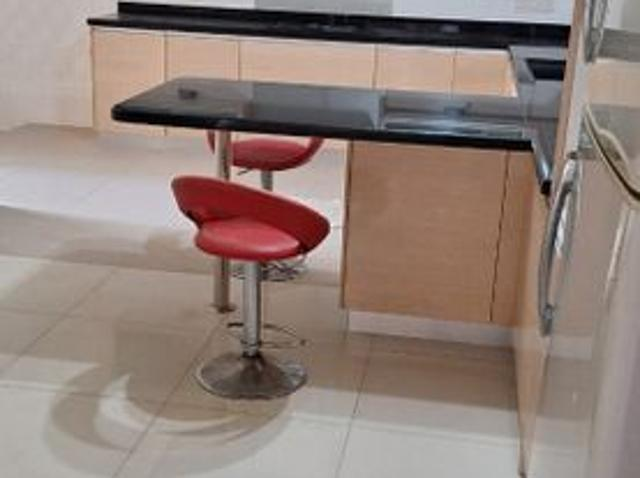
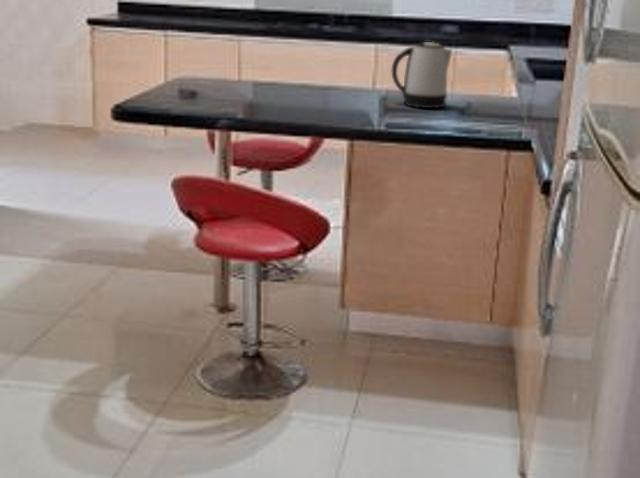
+ kettle (420, 73)
